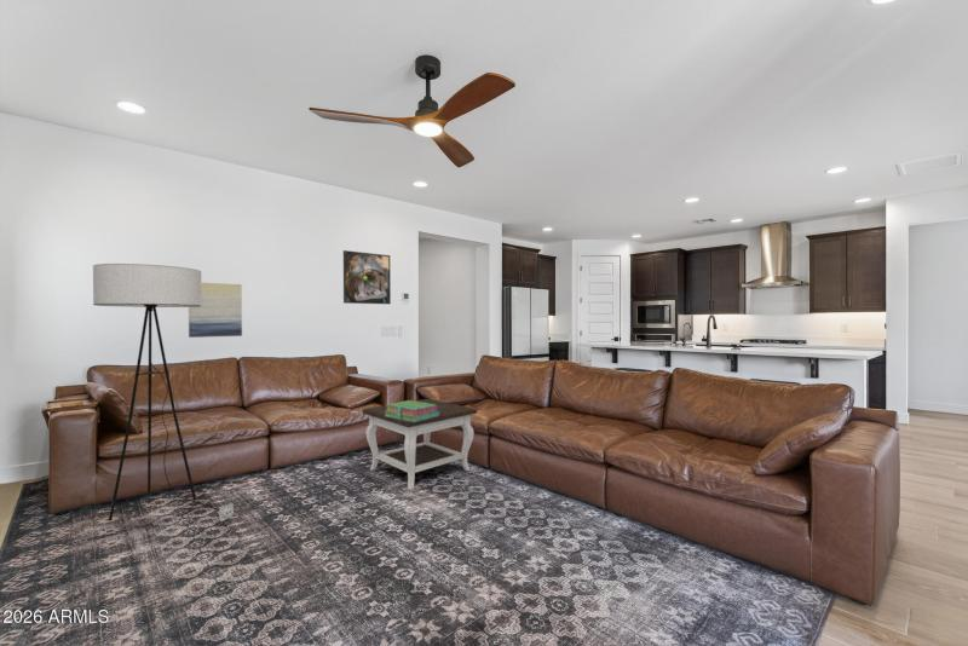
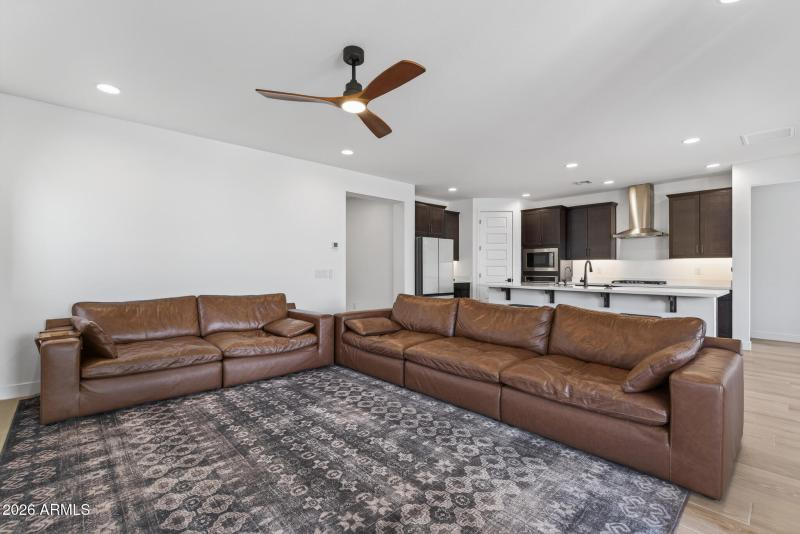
- wall art (215, 310)
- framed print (367, 278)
- stack of books (411, 410)
- floor lamp (167, 391)
- side table (419, 443)
